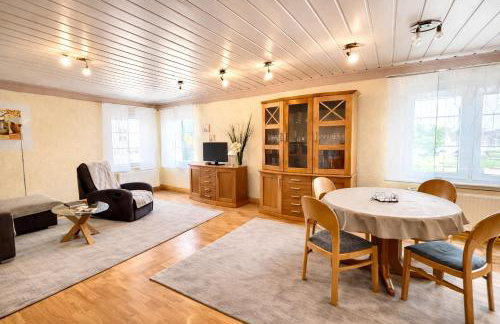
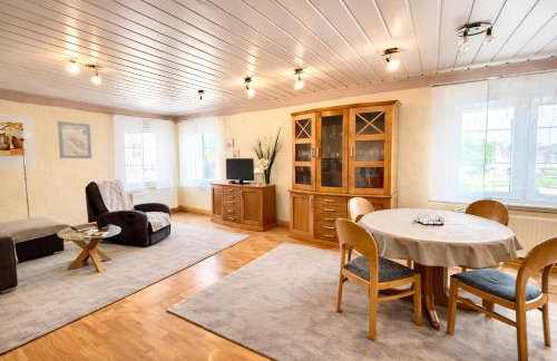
+ wall art (75, 140)
